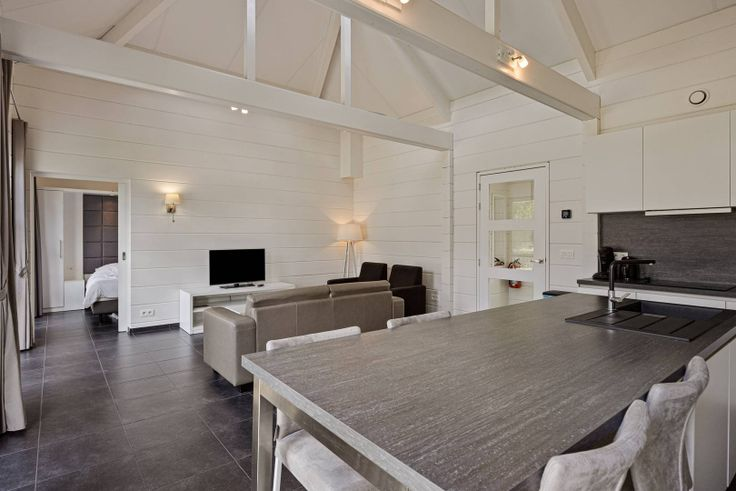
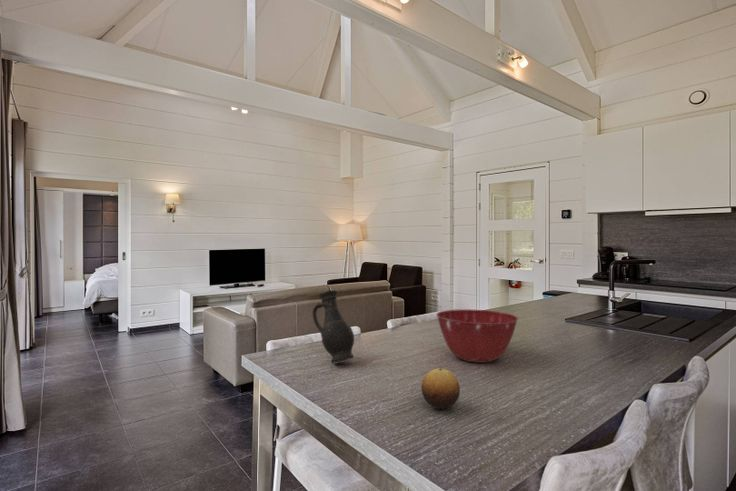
+ fruit (440, 388)
+ jug (335, 326)
+ mixing bowl (476, 336)
